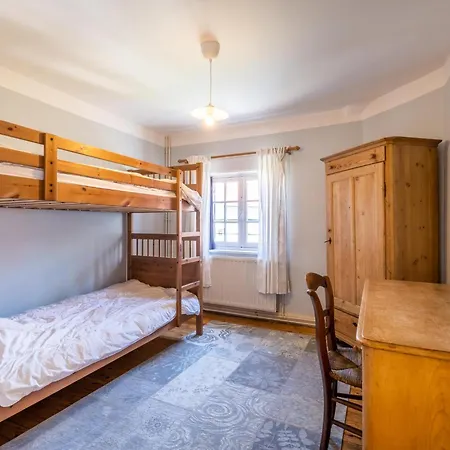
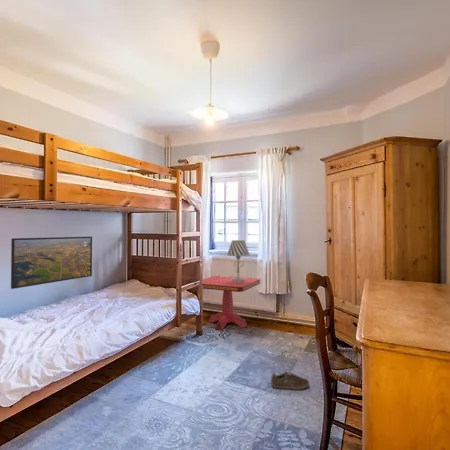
+ table lamp (238, 260)
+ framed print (56, 259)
+ side table (227, 302)
+ sneaker (290, 379)
